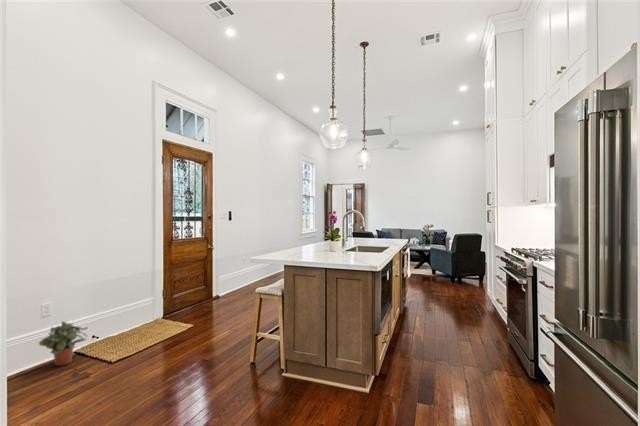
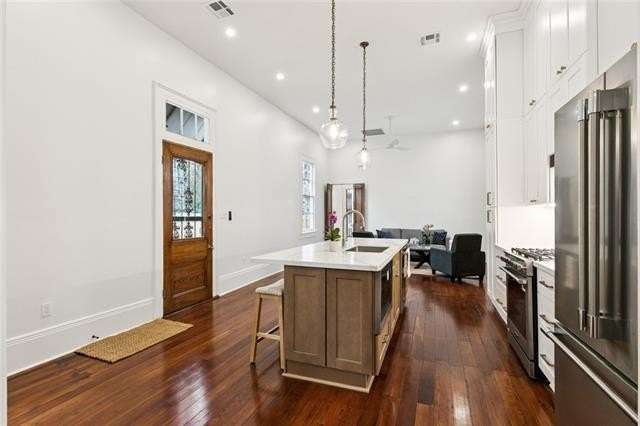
- potted plant (64, 342)
